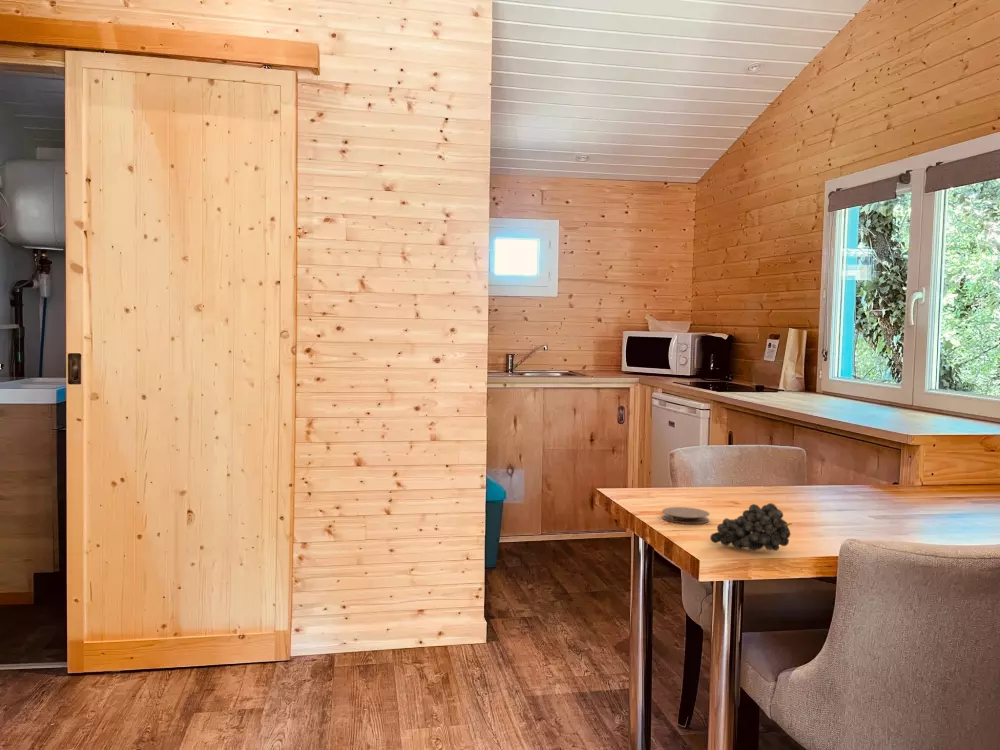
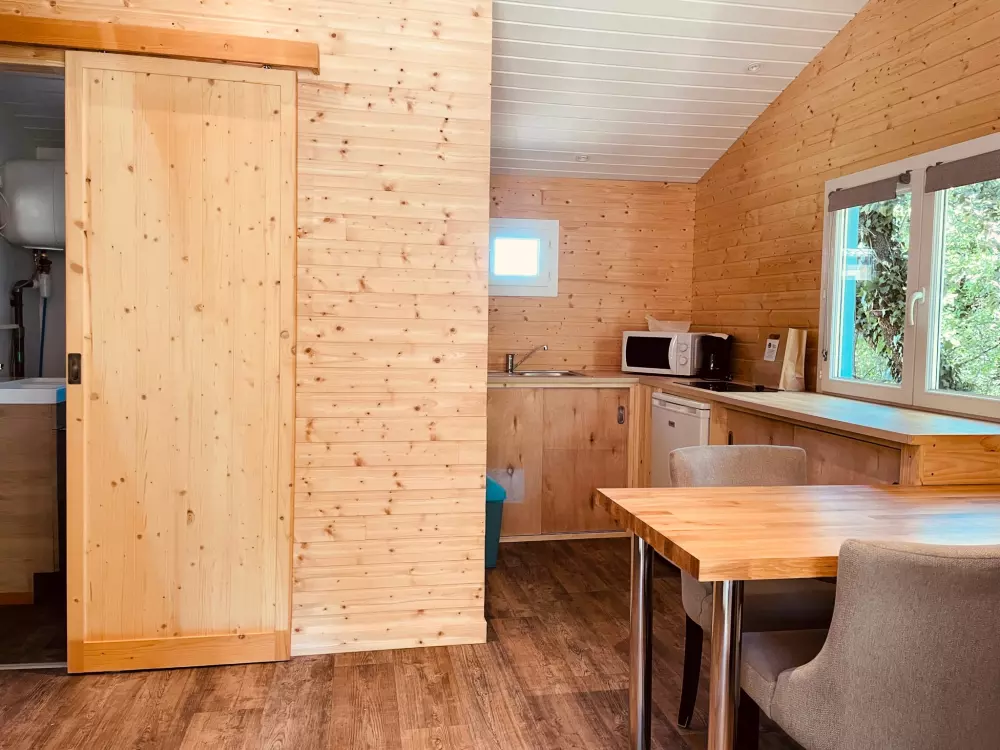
- coaster (685, 515)
- fruit (754, 524)
